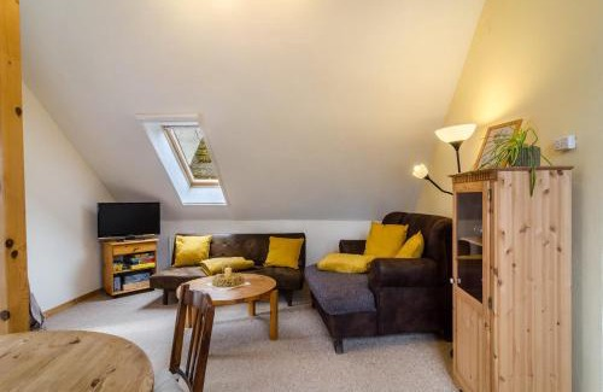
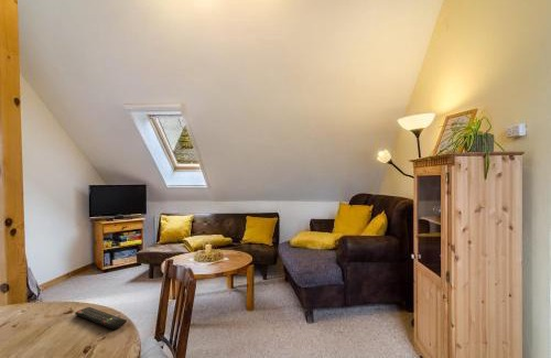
+ remote control (99, 317)
